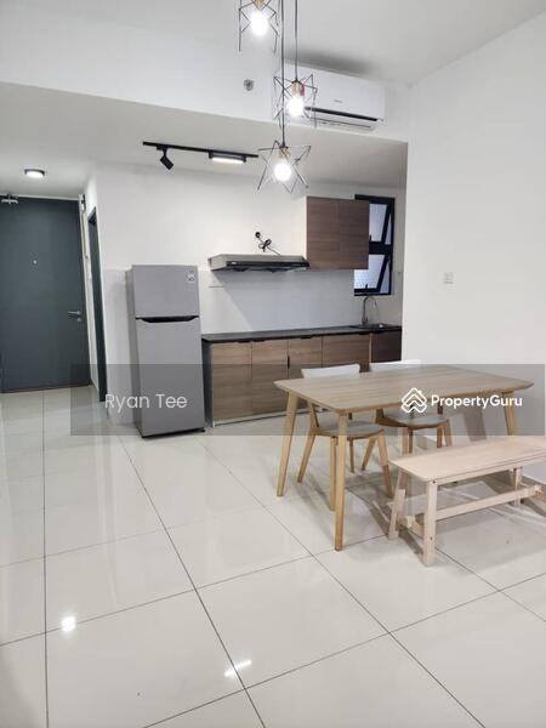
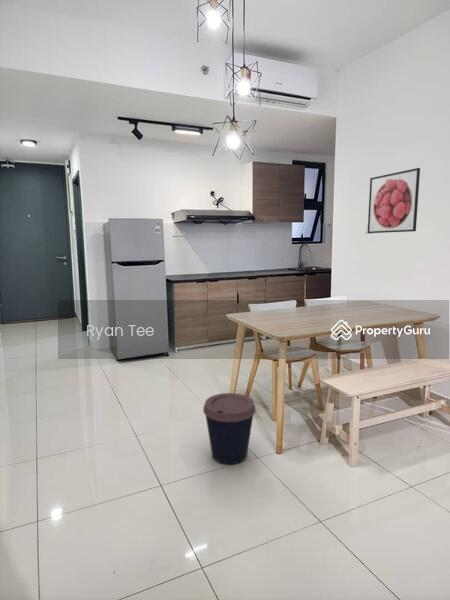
+ coffee cup (229, 428)
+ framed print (391, 203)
